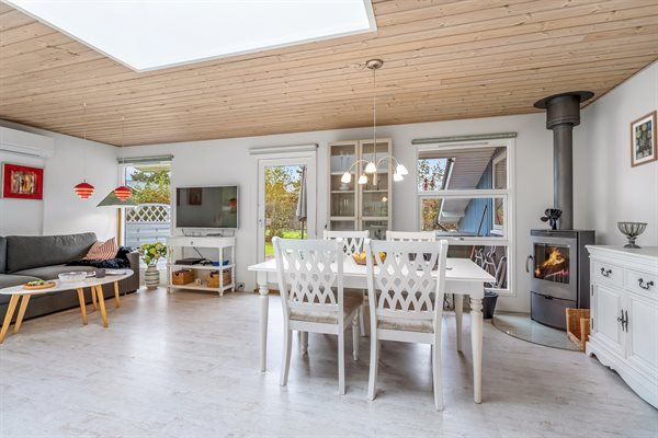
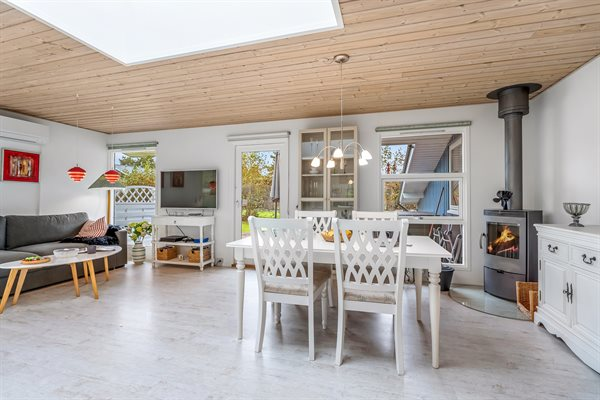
- wall art (643, 140)
